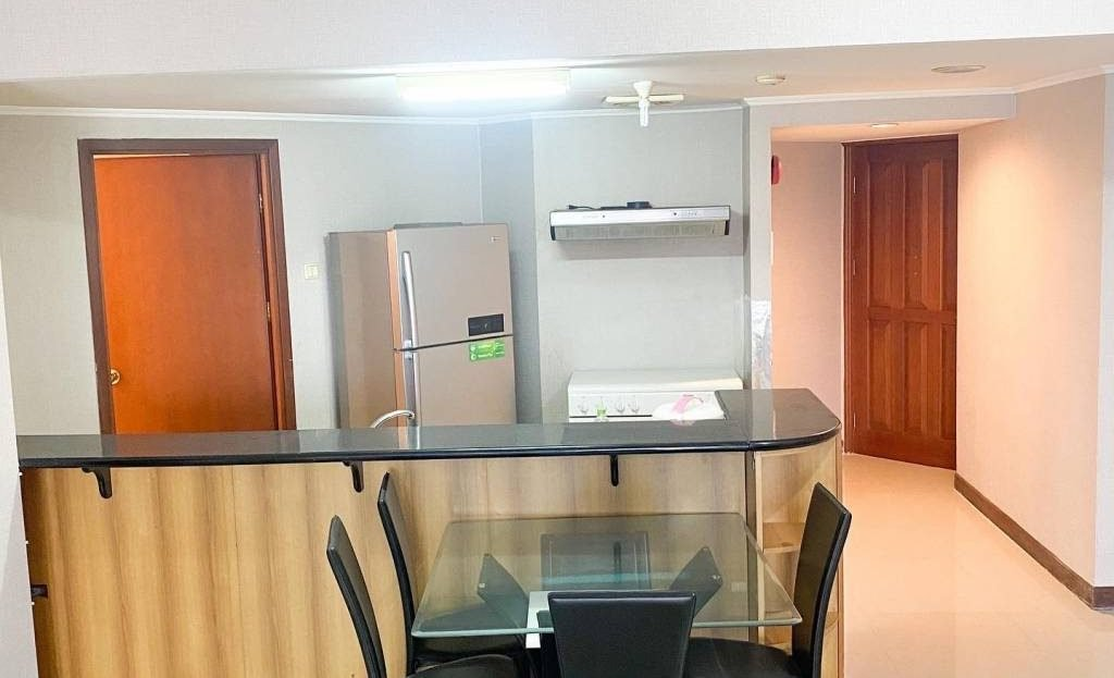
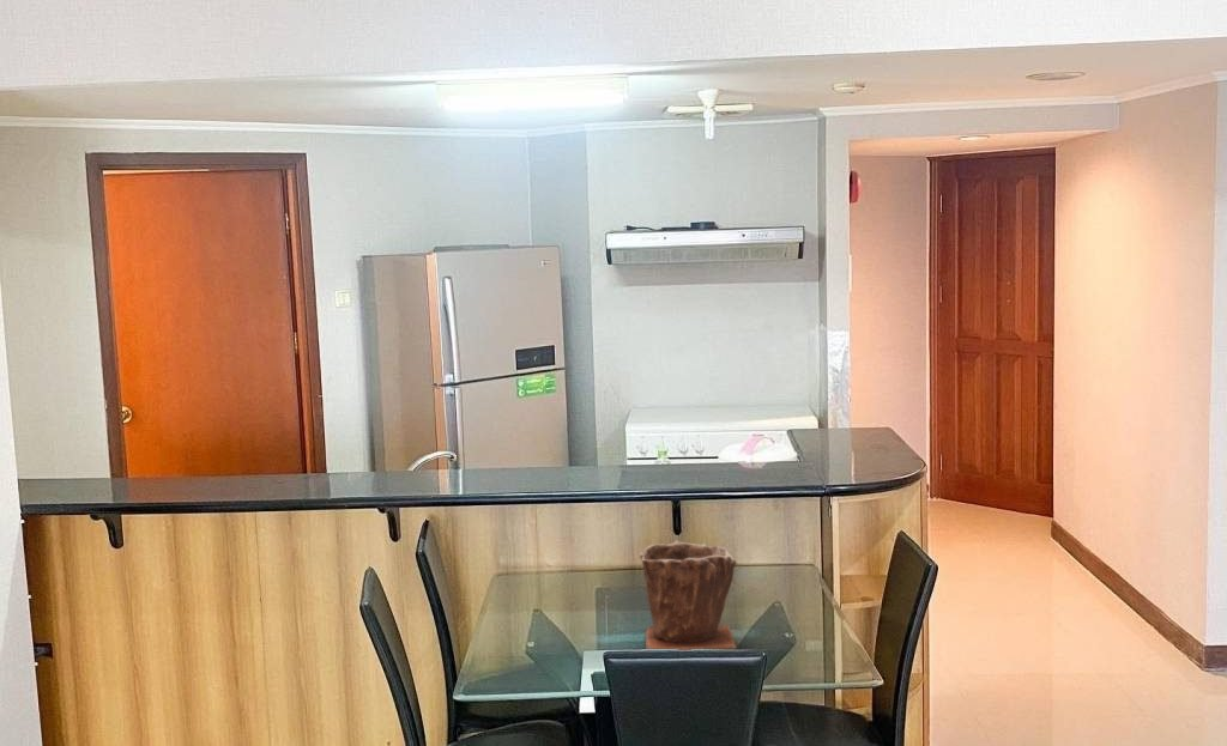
+ plant pot (688, 593)
